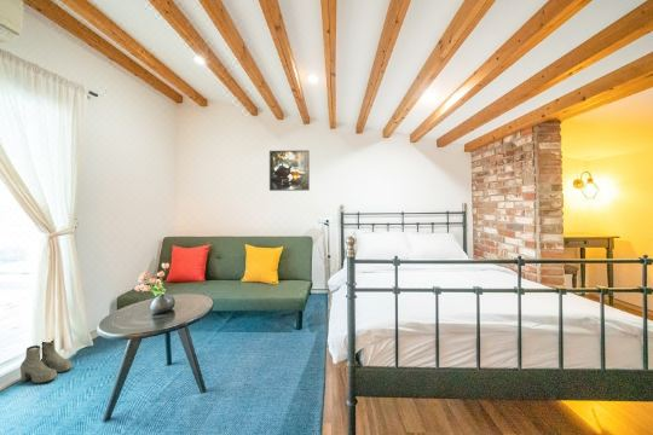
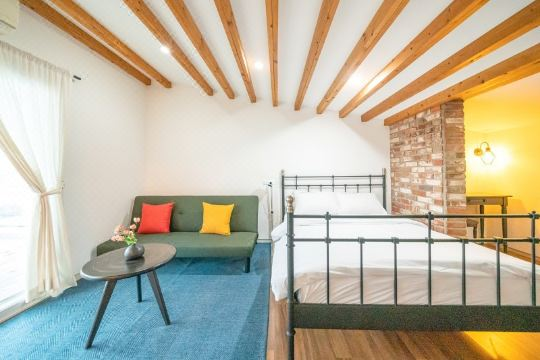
- boots (46, 359)
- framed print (289, 170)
